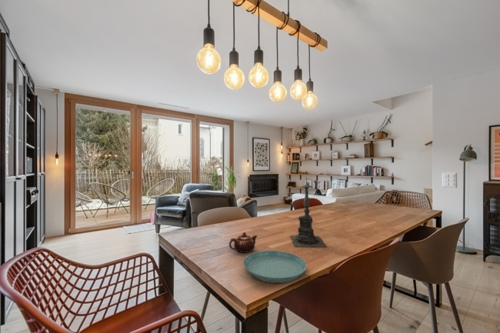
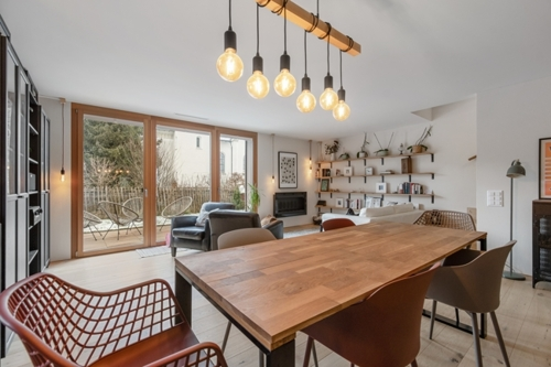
- teapot (243, 241)
- saucer (274, 266)
- candle holder (307, 208)
